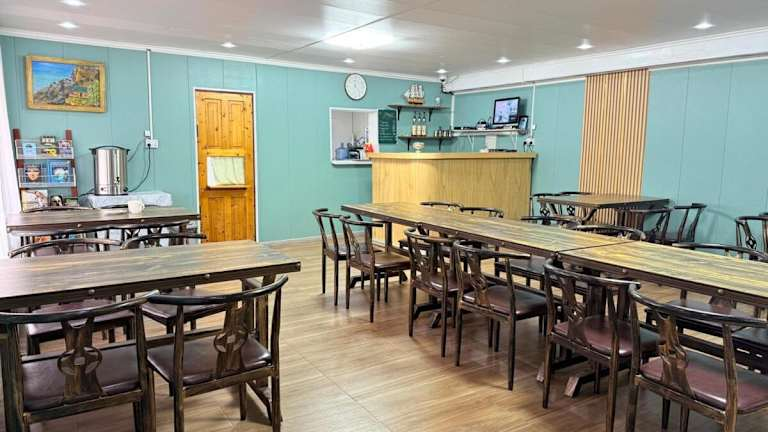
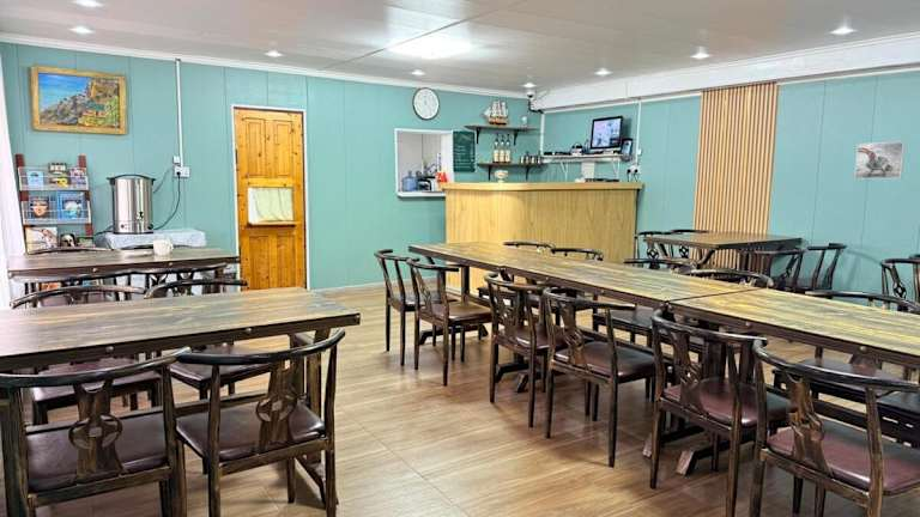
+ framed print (878, 160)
